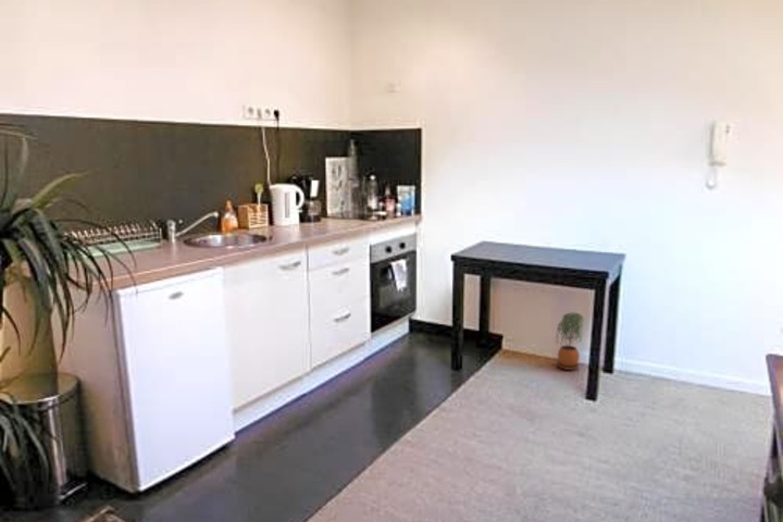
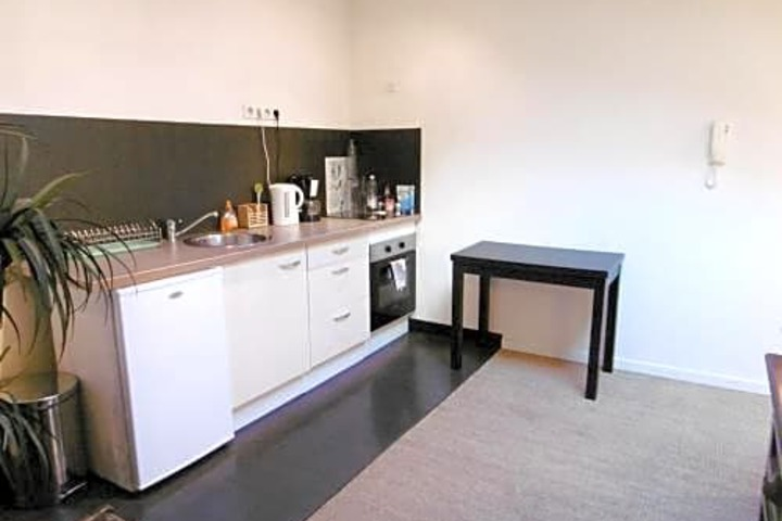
- potted plant (569, 339)
